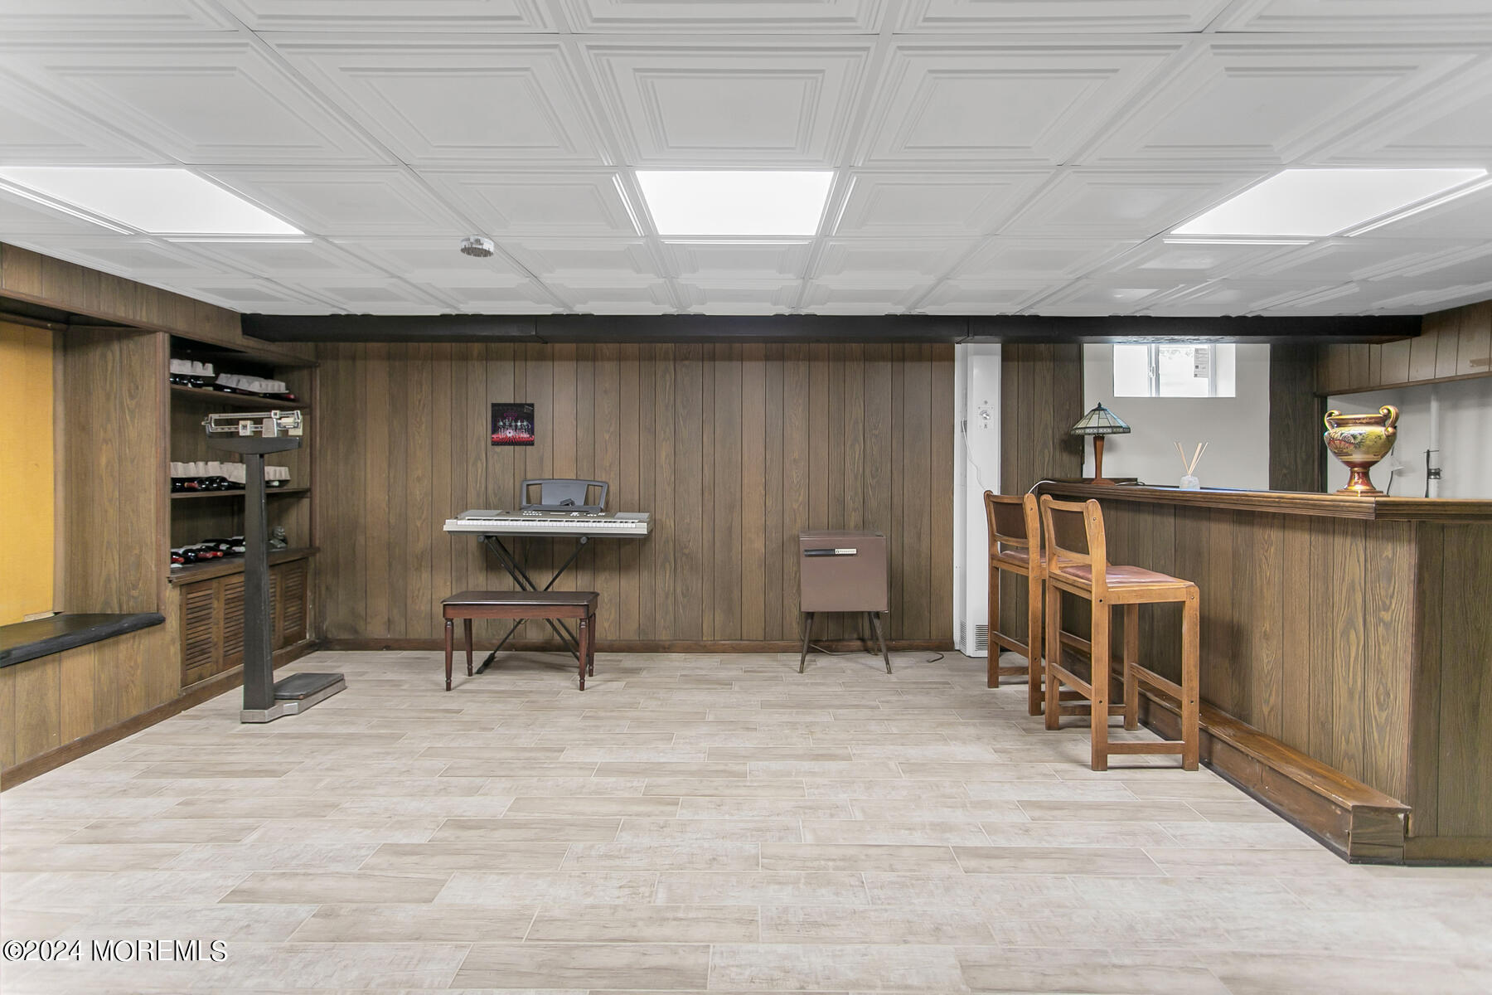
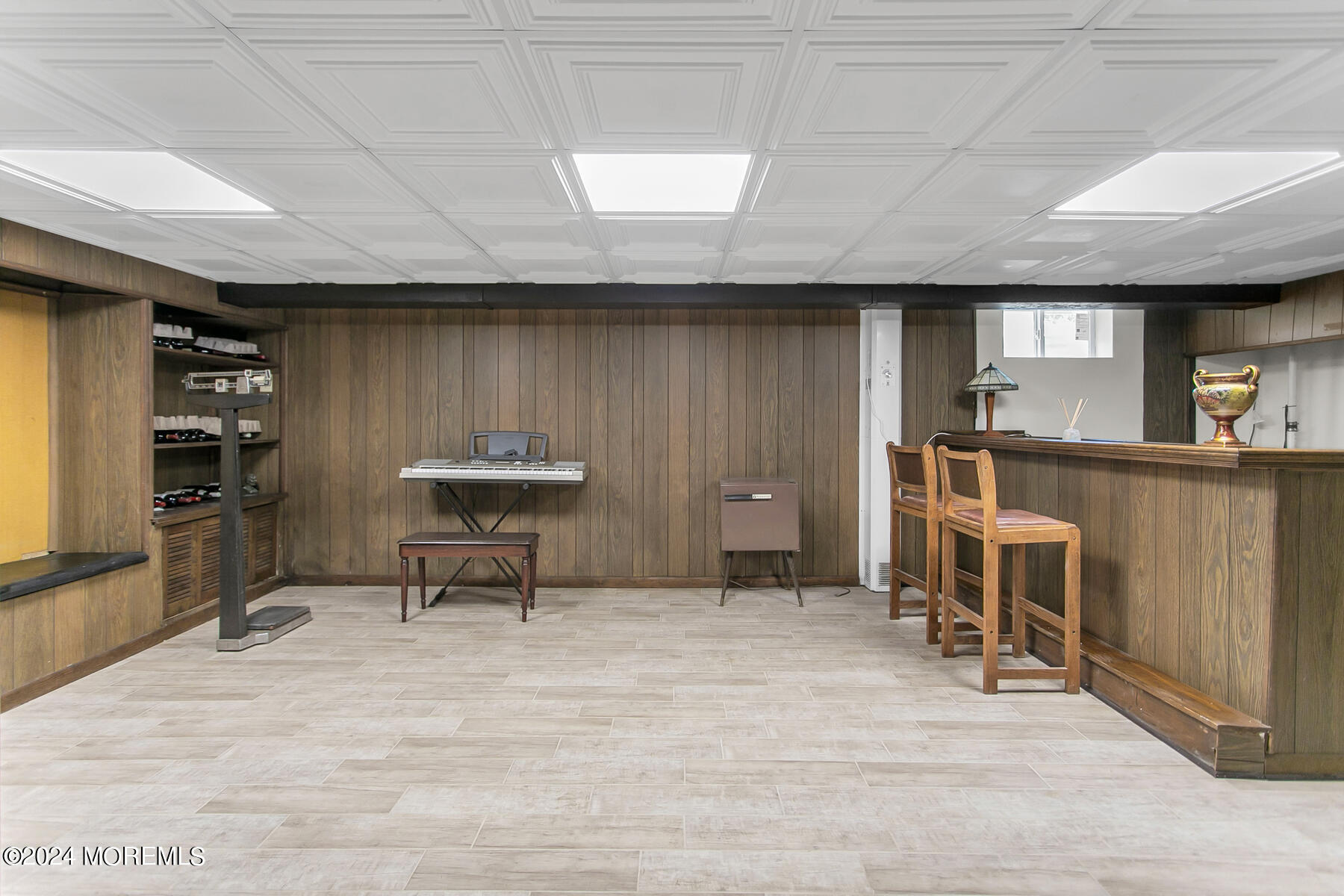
- smoke detector (476, 247)
- album cover (512, 424)
